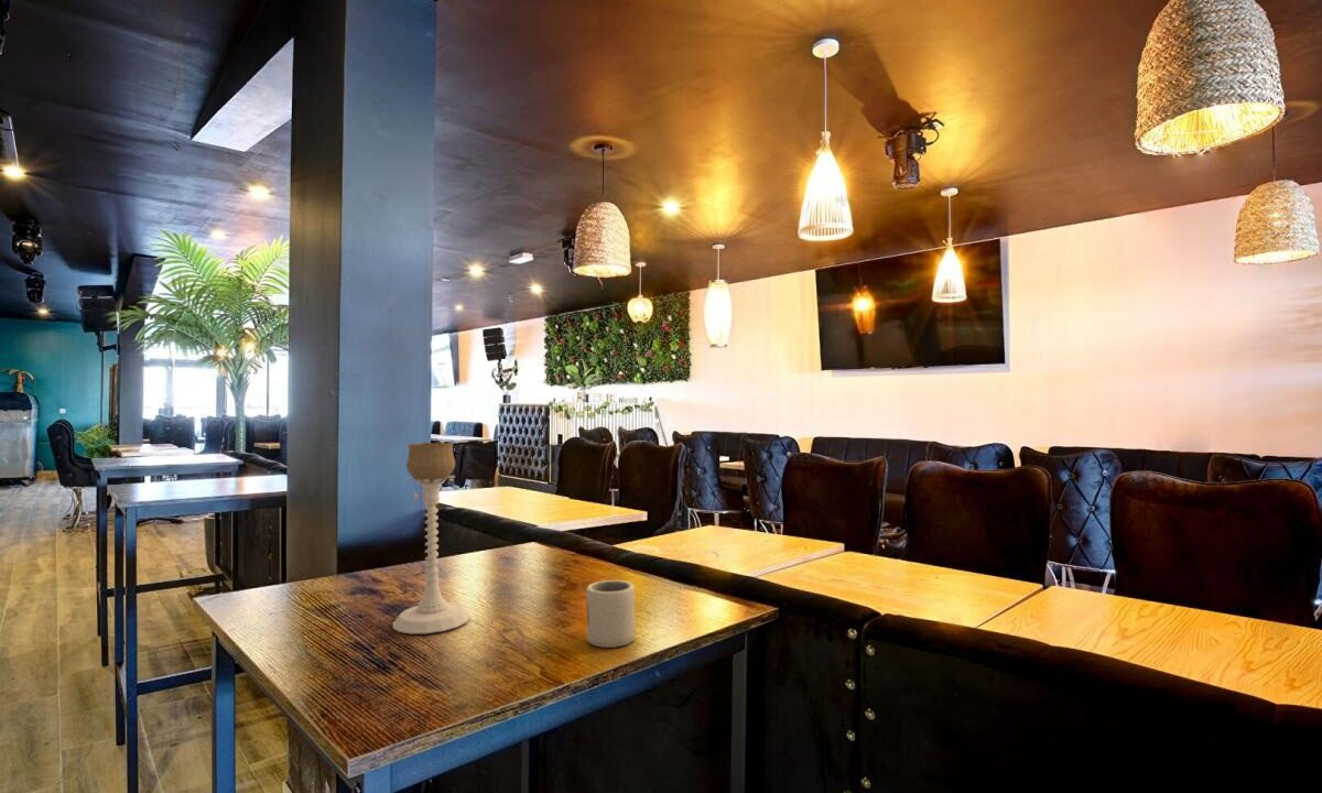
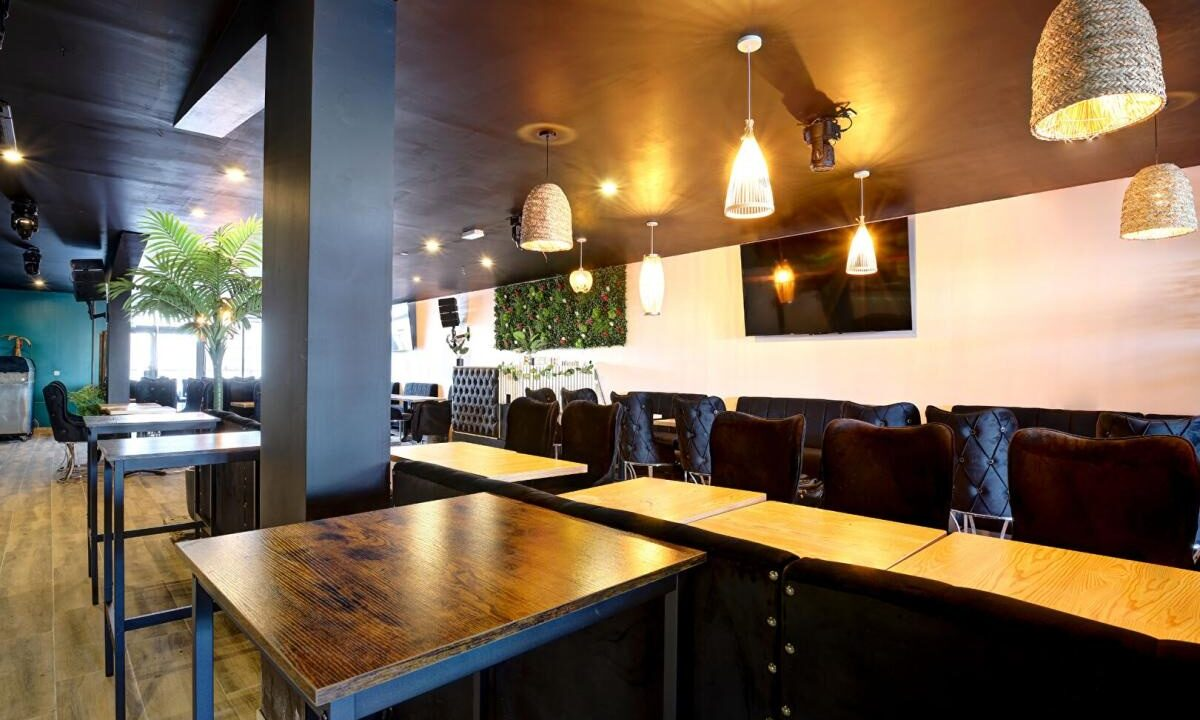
- candle holder (431, 531)
- cup (614, 609)
